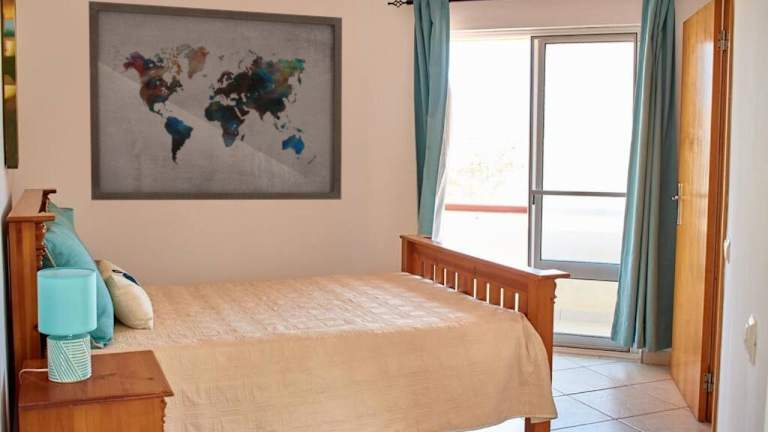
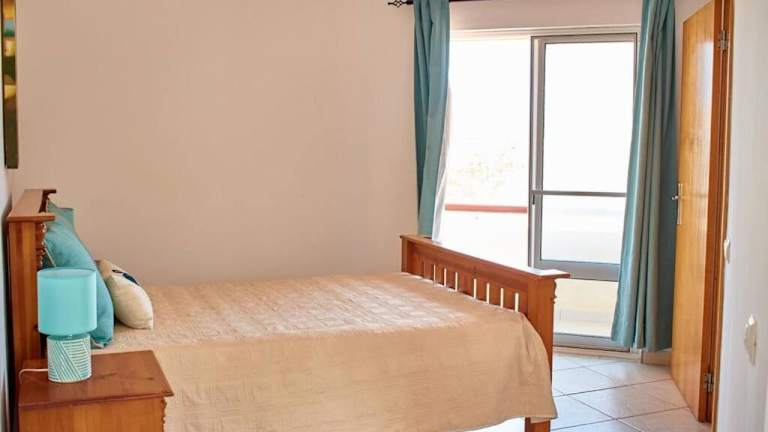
- wall art (220, 105)
